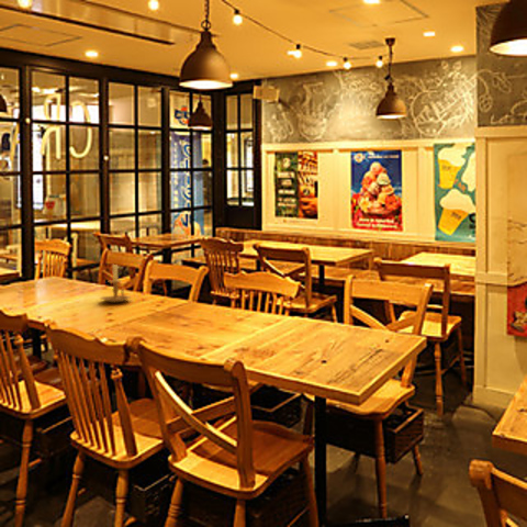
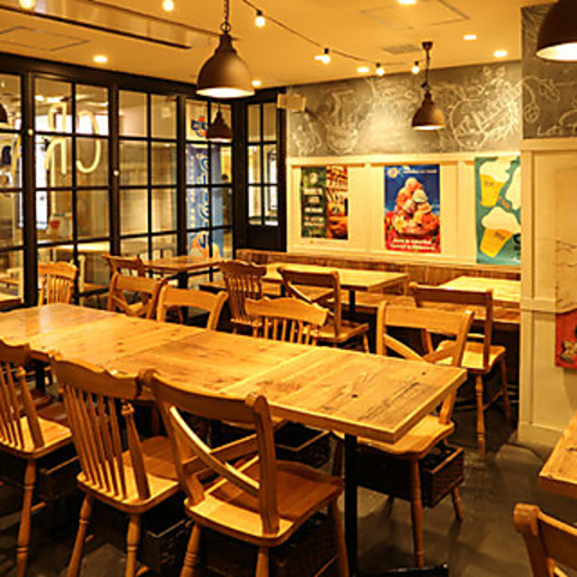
- candle holder (116, 282)
